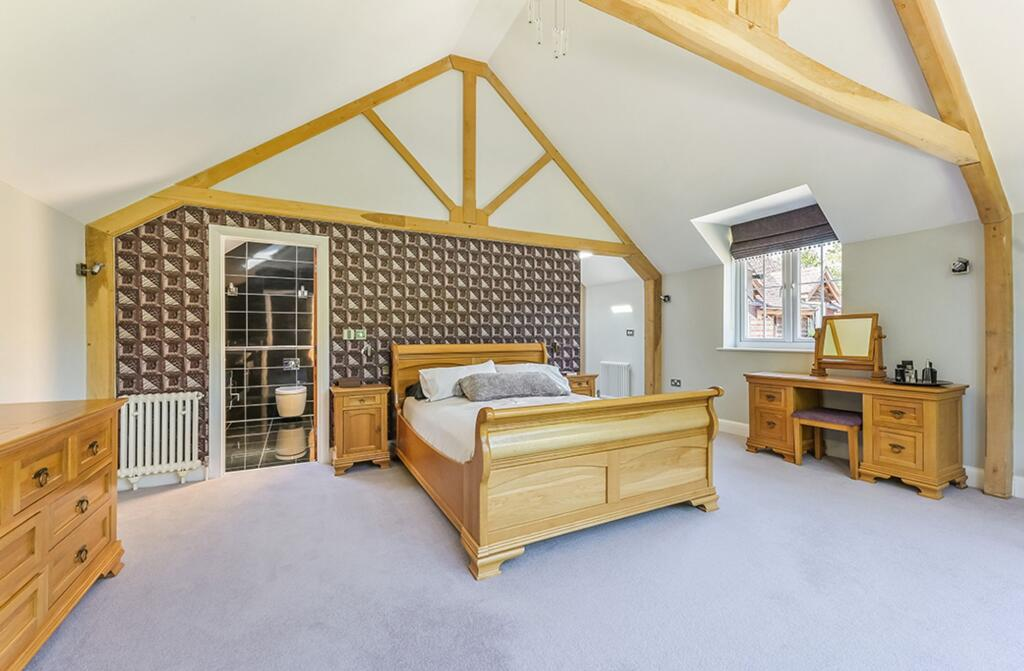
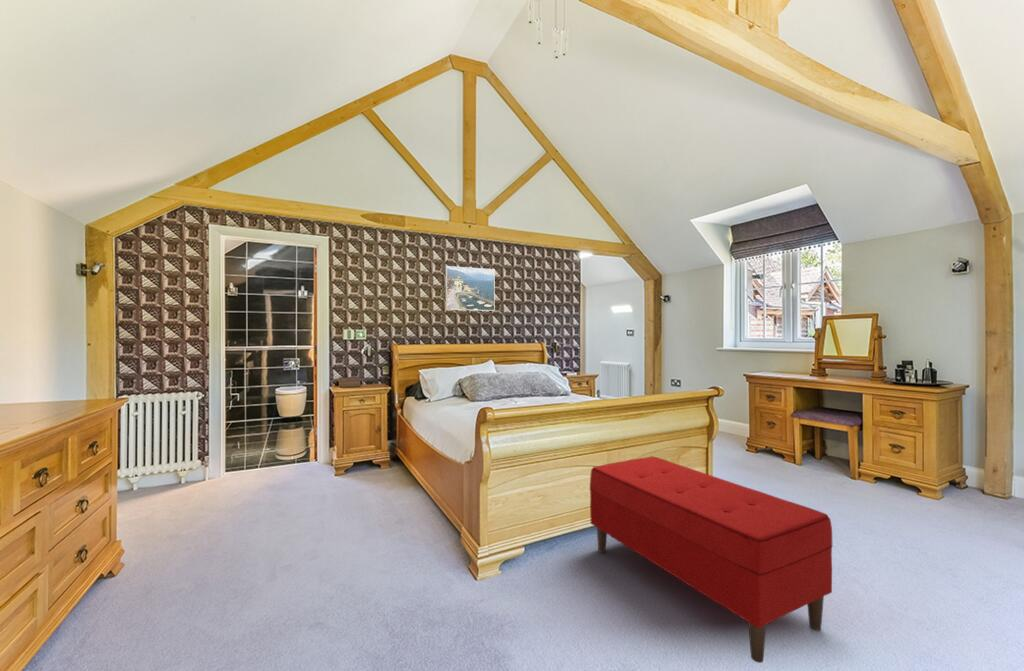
+ bench (692, 535)
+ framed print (470, 289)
